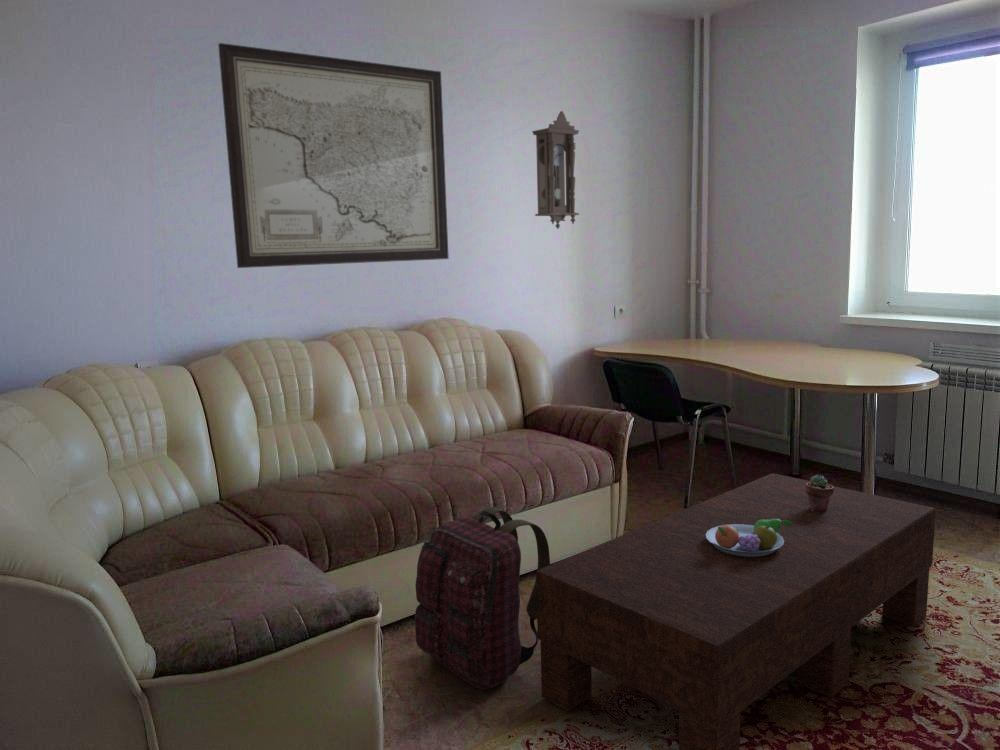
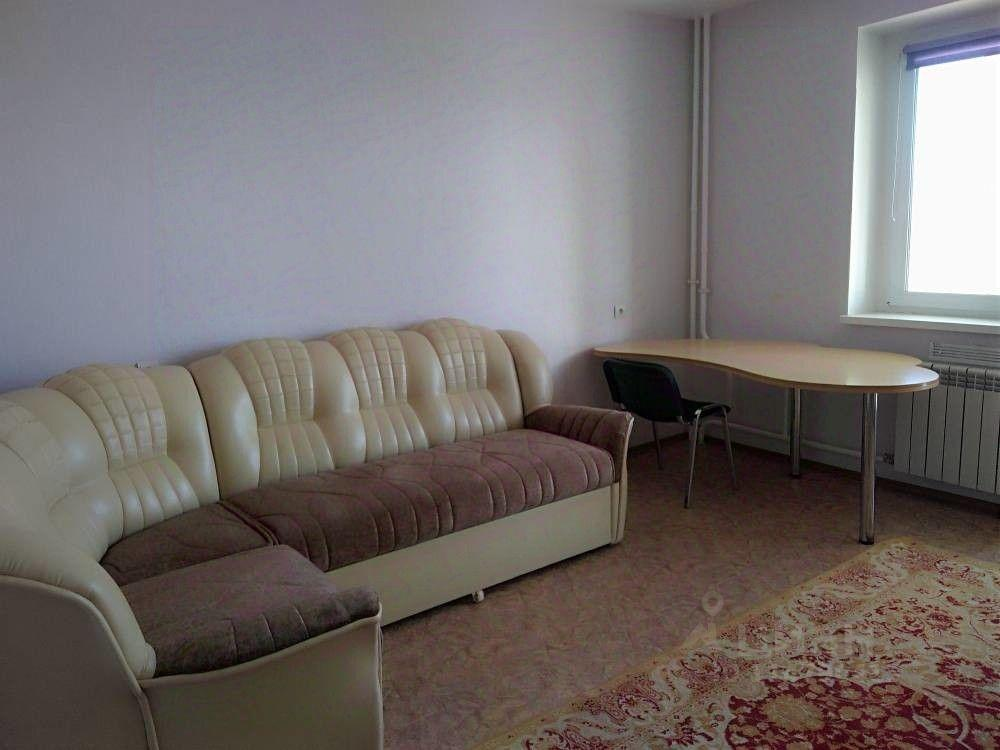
- fruit bowl (748, 530)
- wall art (345, 163)
- coffee table (750, 595)
- pendulum clock (556, 171)
- backpack (483, 588)
- potted succulent (819, 491)
